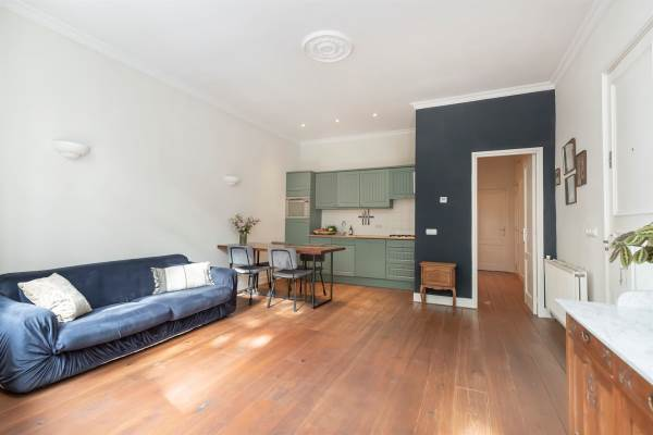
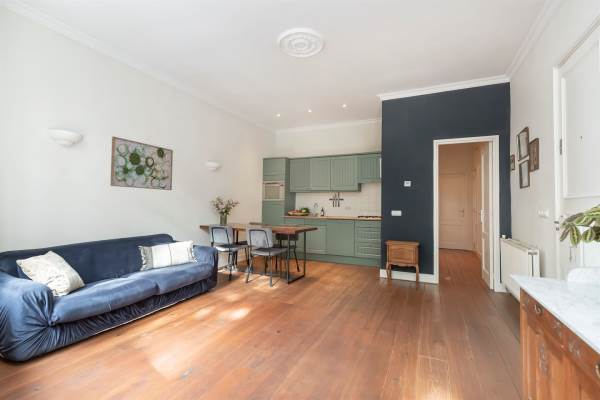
+ wall art (145, 166)
